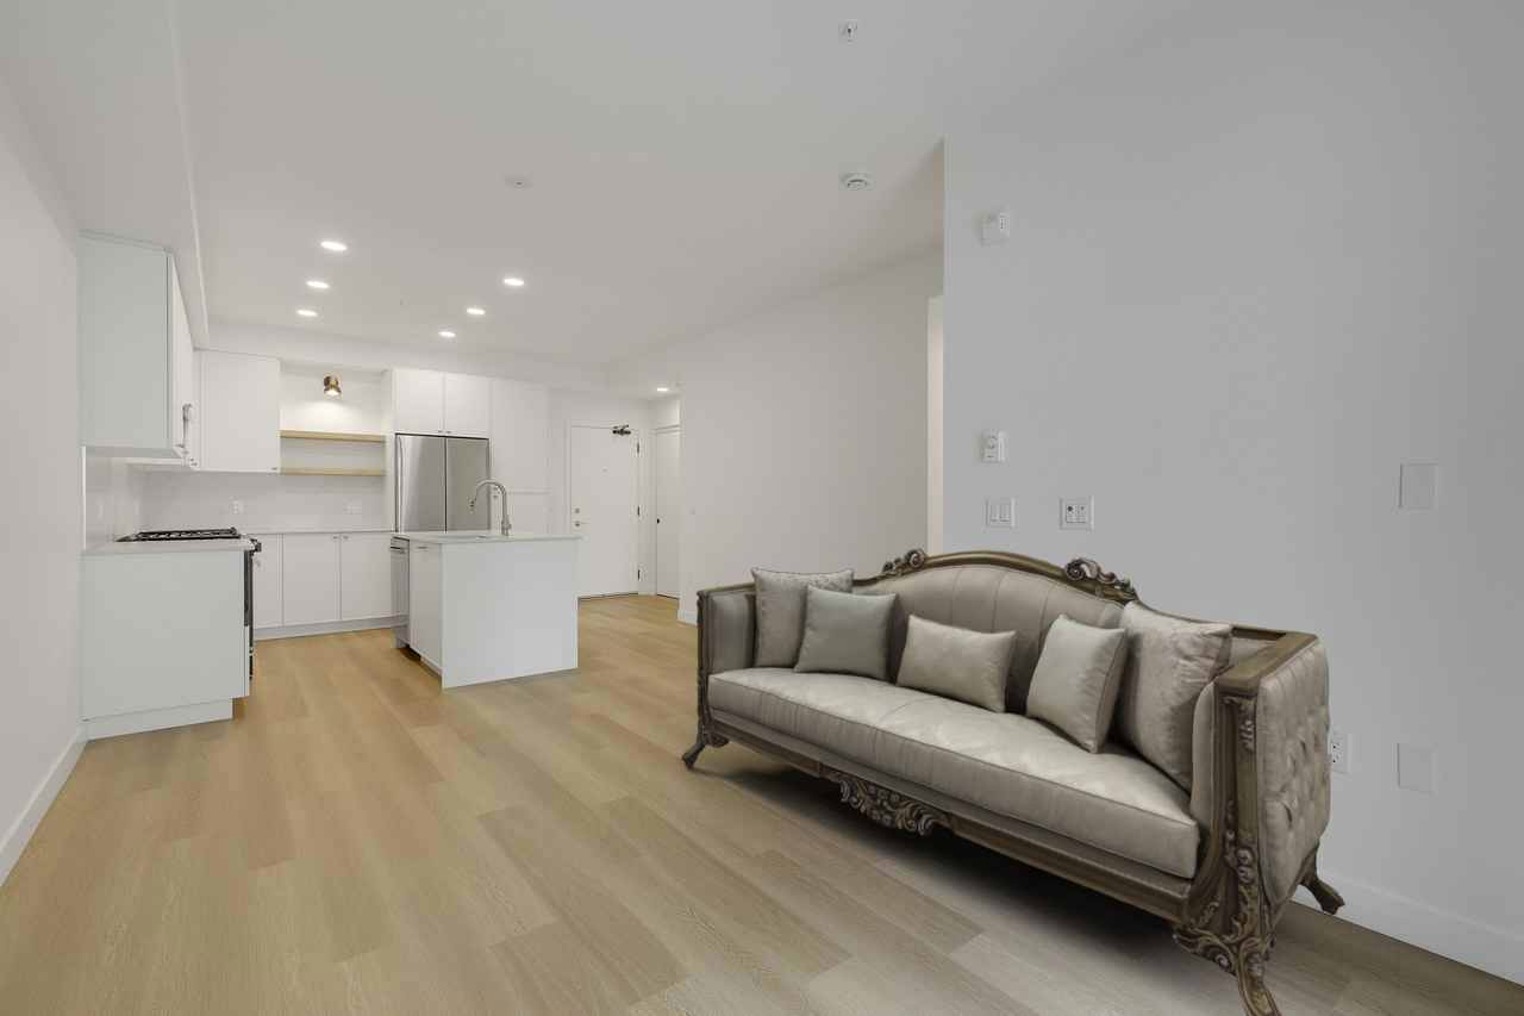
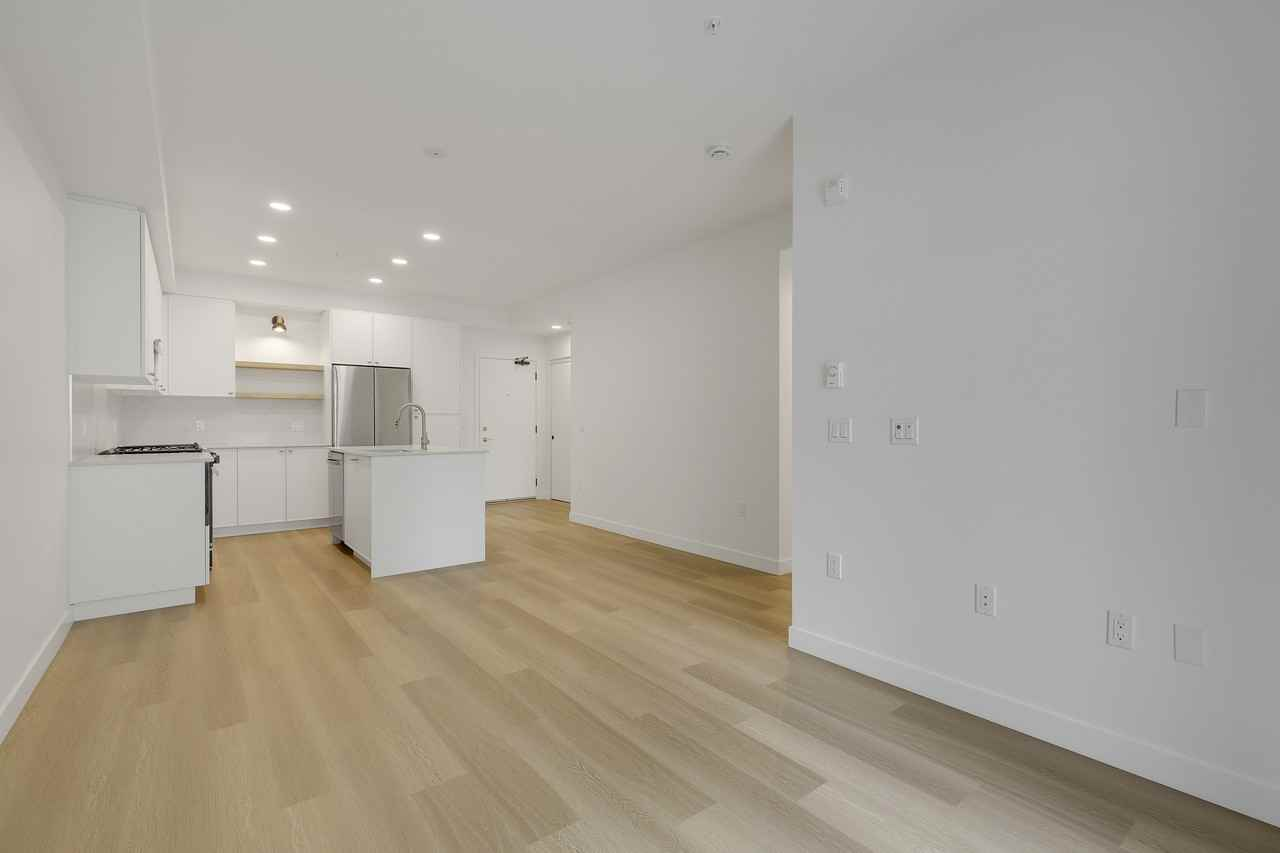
- sofa (943, 690)
